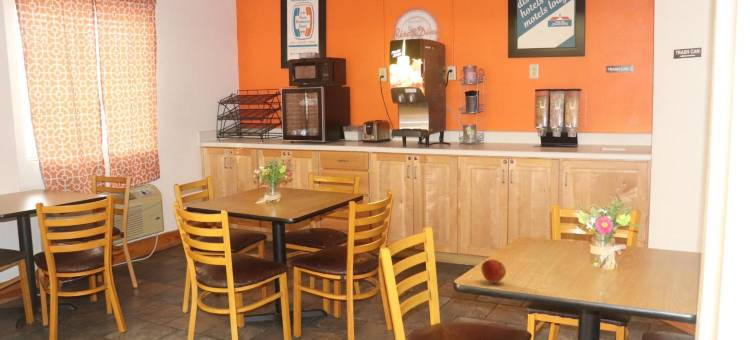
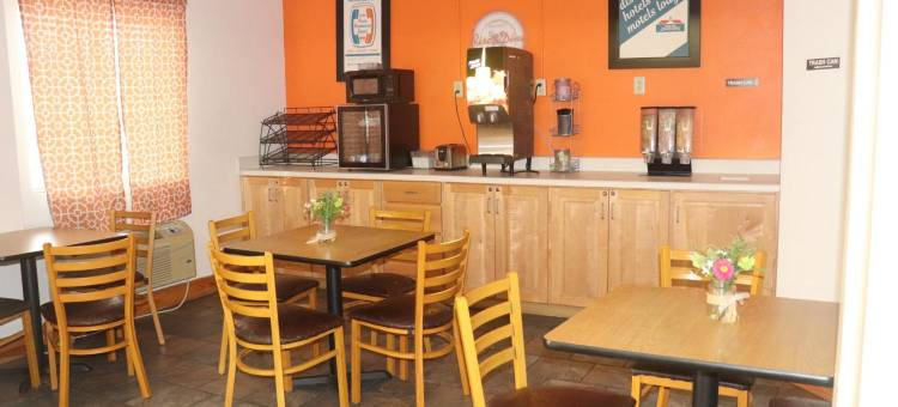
- fruit (493, 271)
